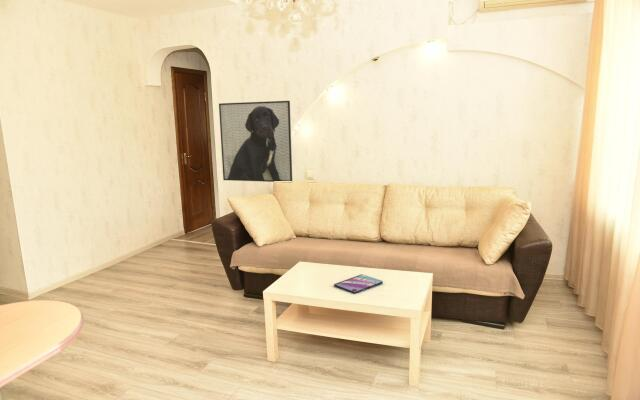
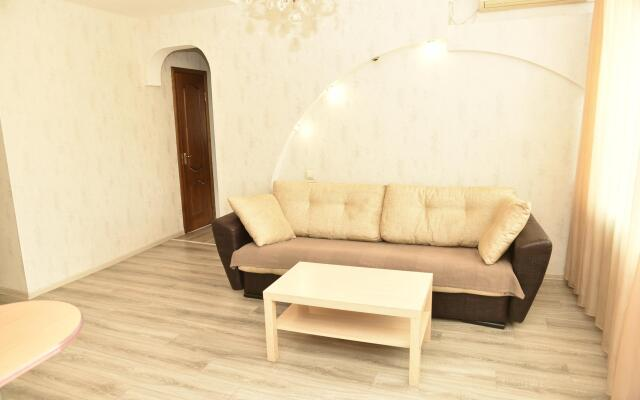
- video game case (358, 283)
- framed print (255, 142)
